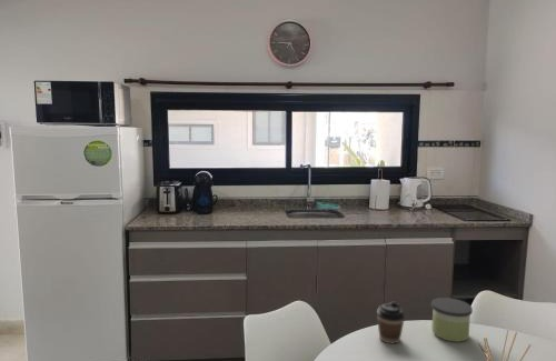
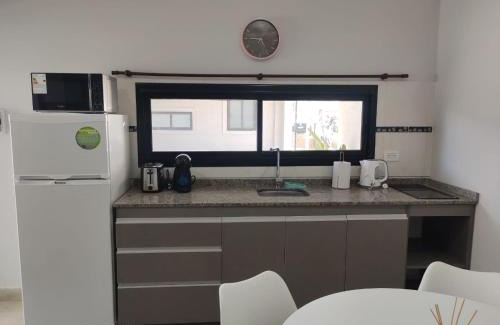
- coffee cup (390, 321)
- candle (450, 319)
